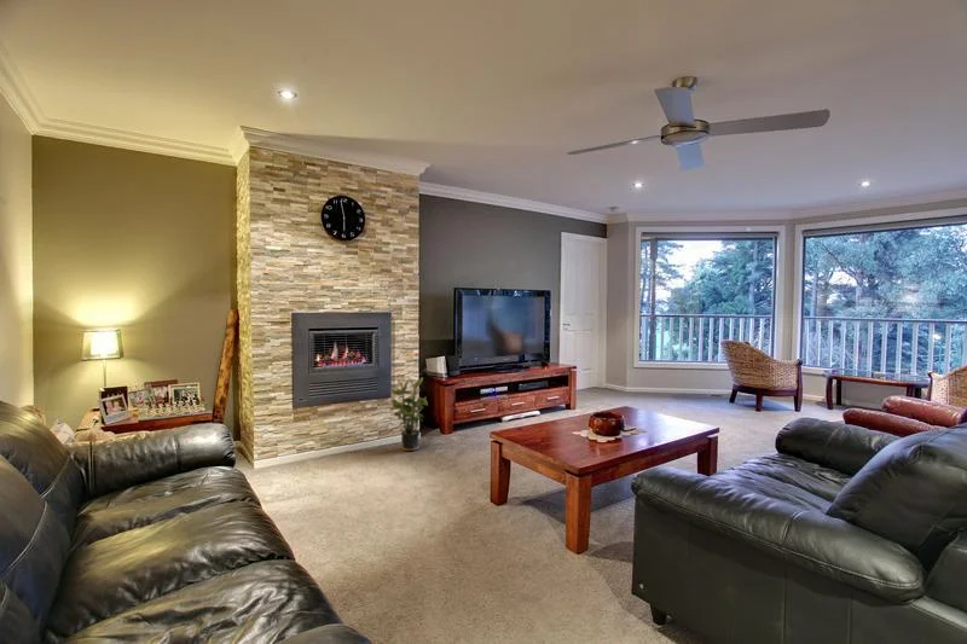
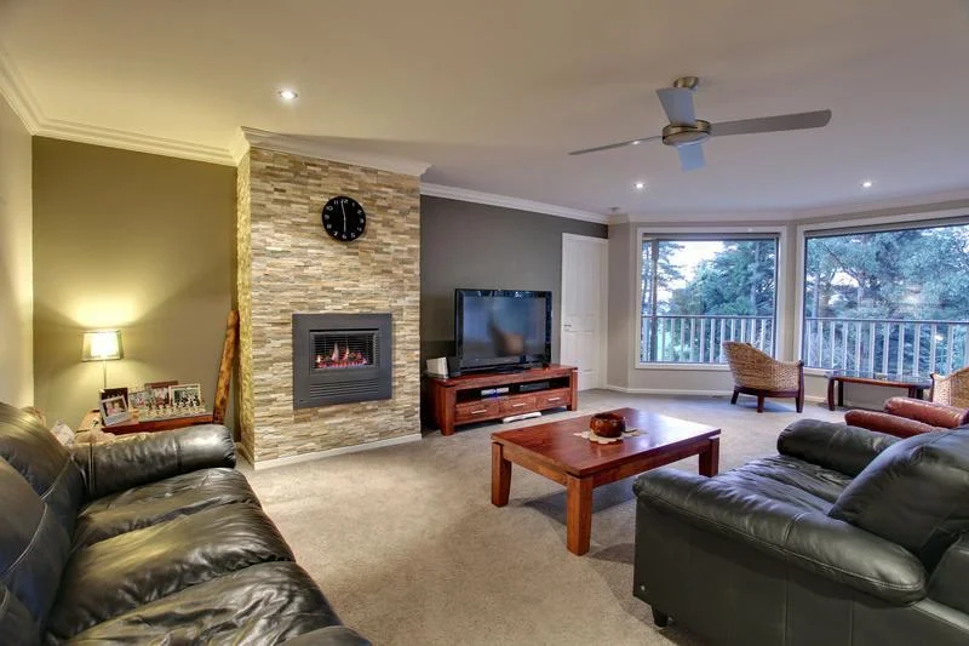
- potted plant (407, 412)
